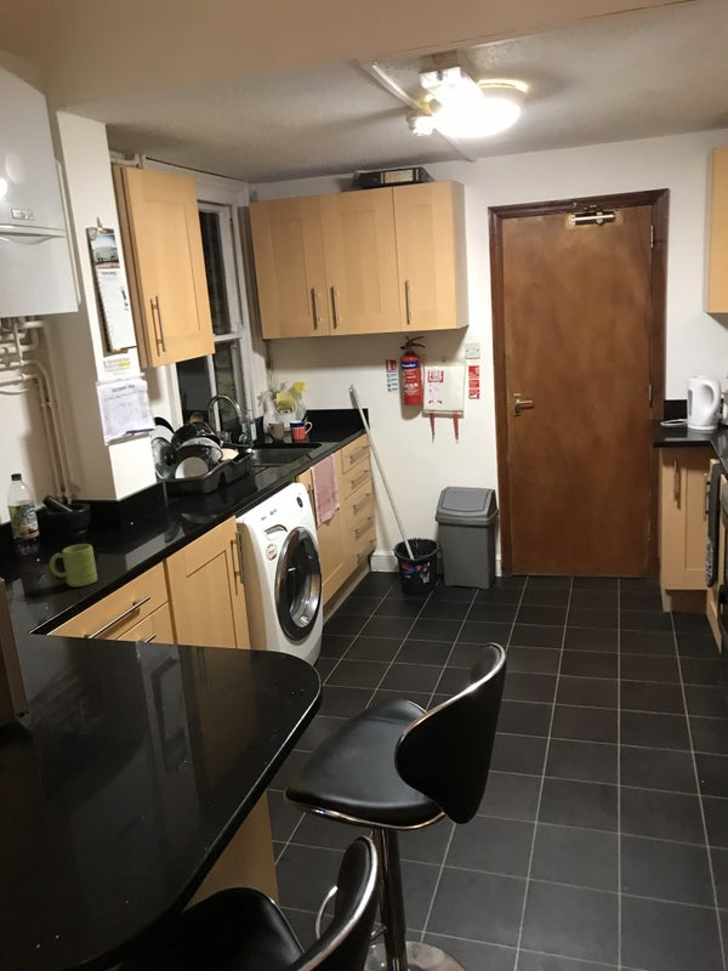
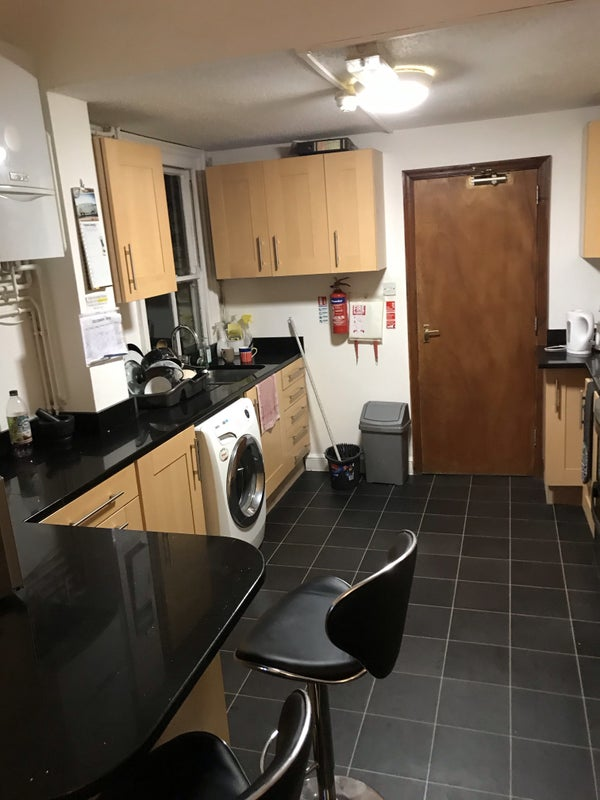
- mug (73, 566)
